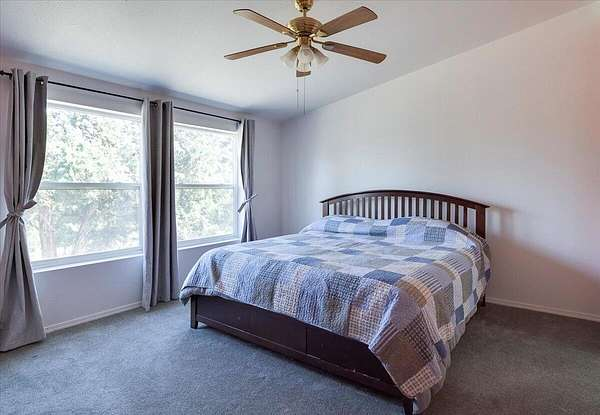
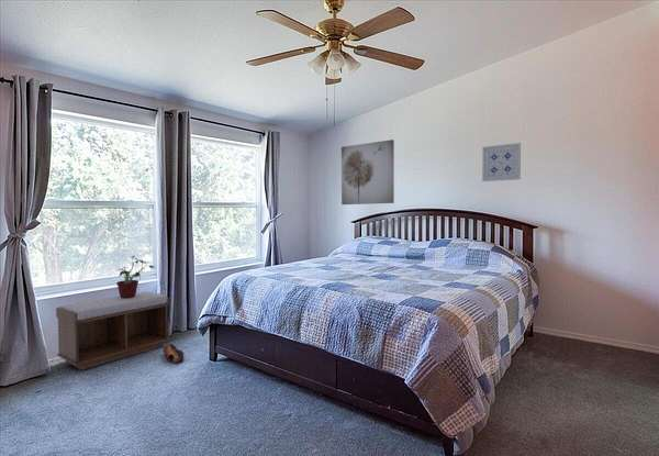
+ potted plant (136, 275)
+ shoe (170, 353)
+ wall art (501, 163)
+ bench (116, 325)
+ wall art (366, 174)
